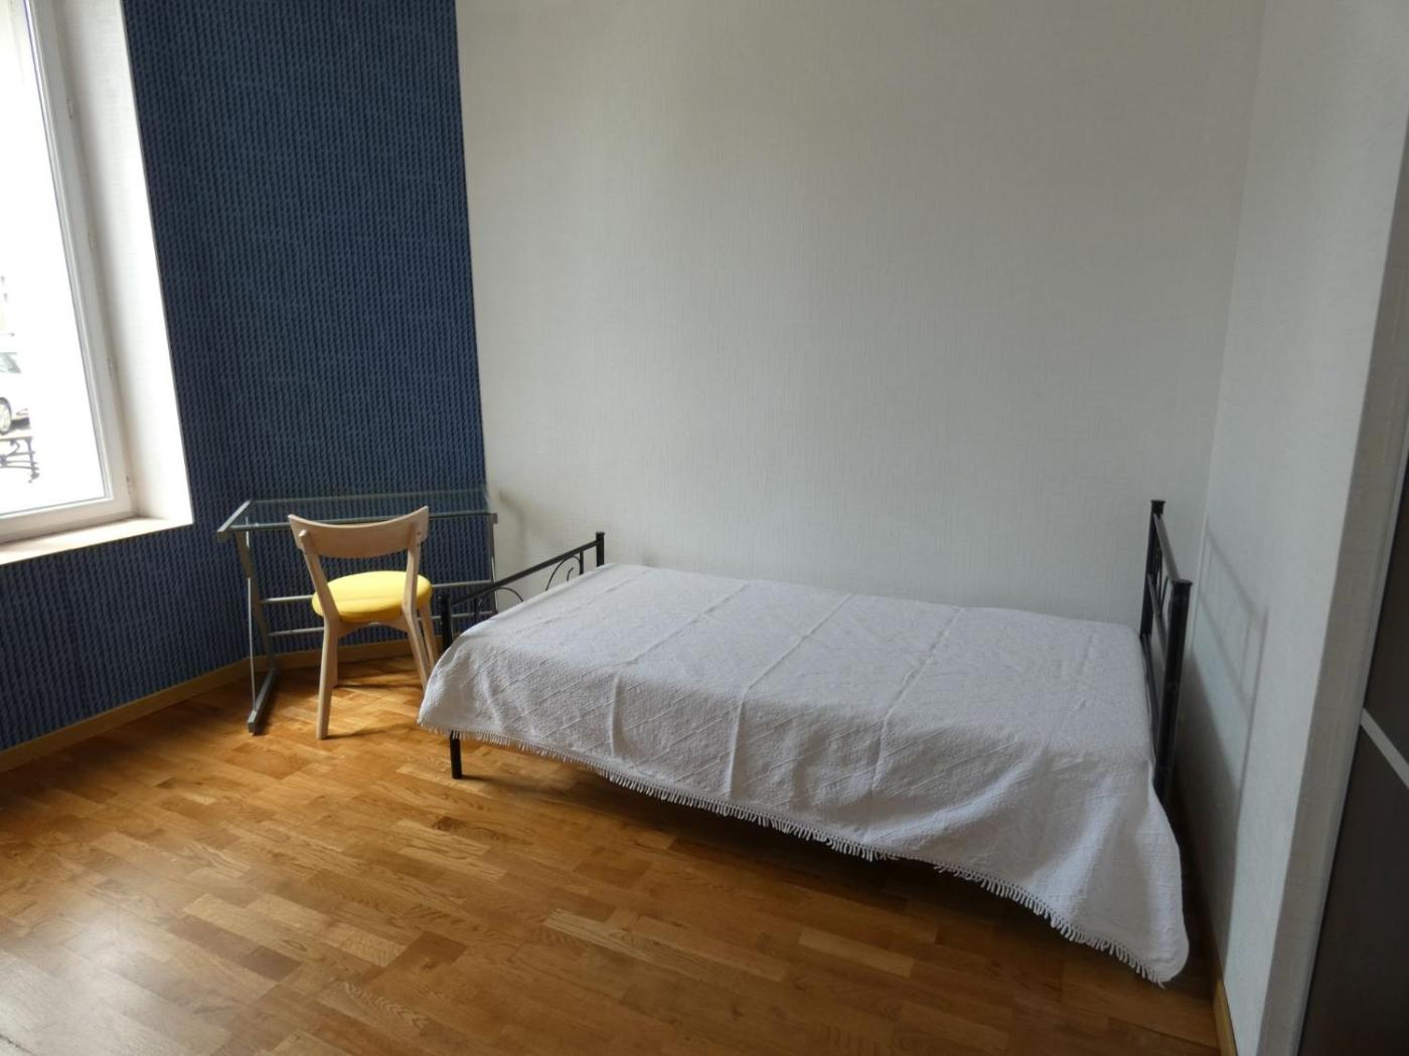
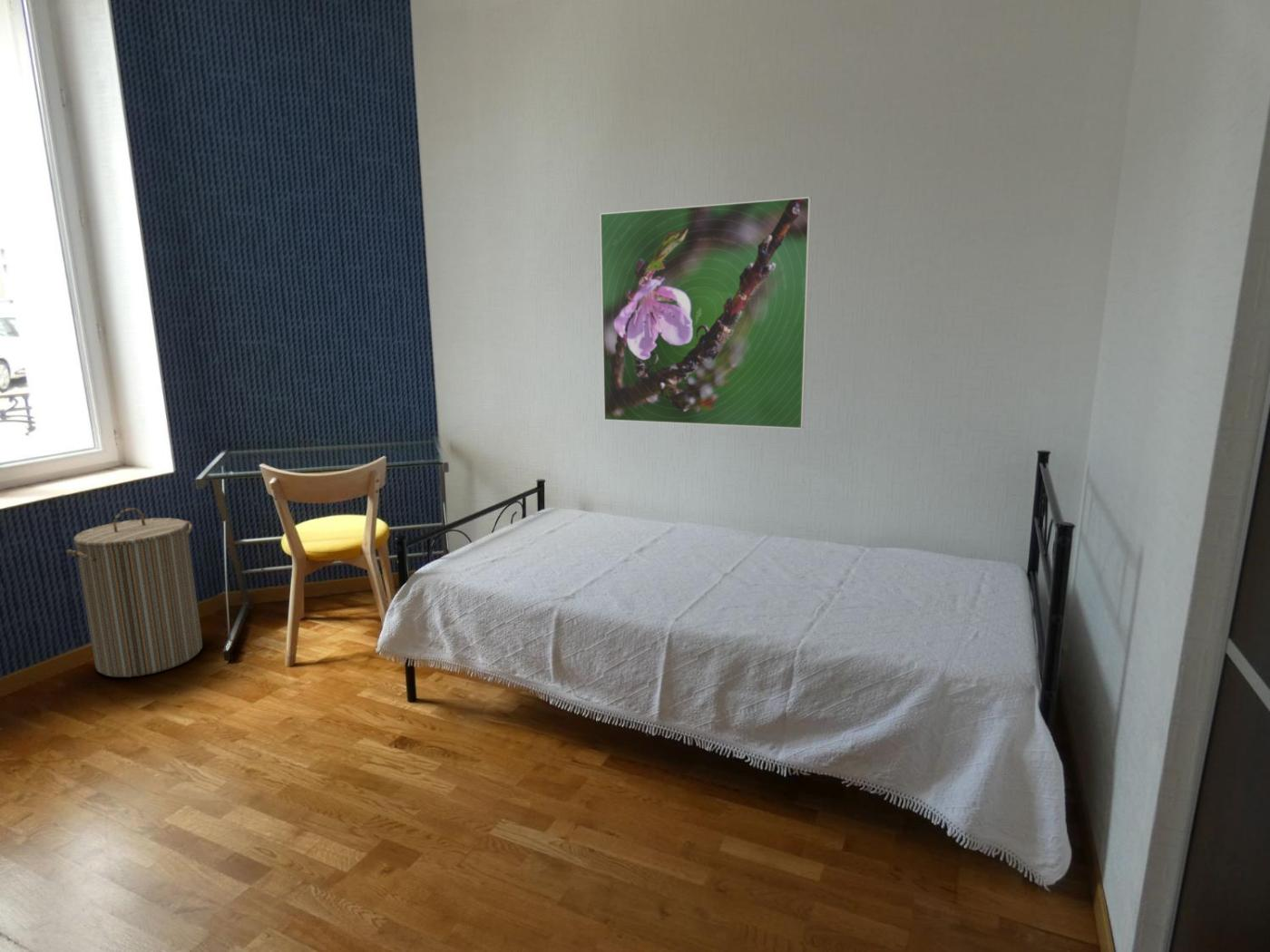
+ laundry hamper (140, 584)
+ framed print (698, 317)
